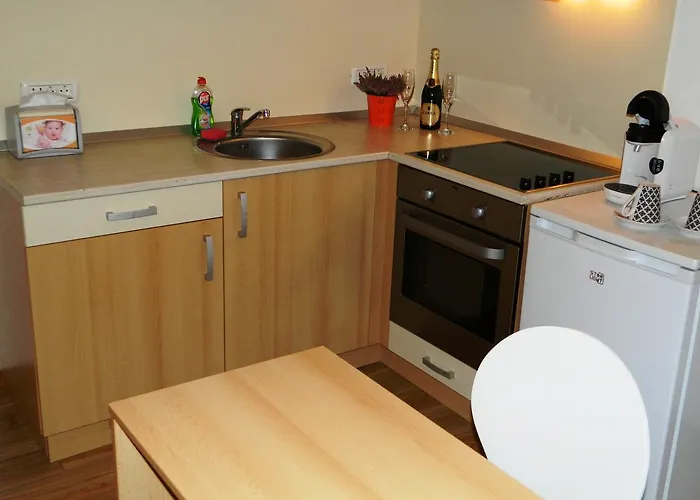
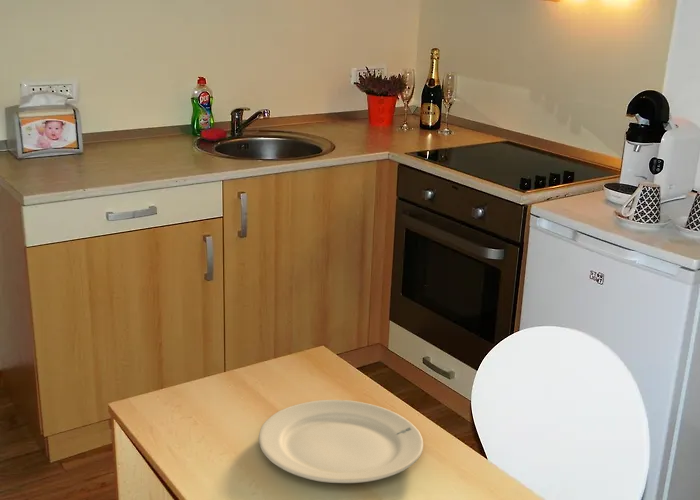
+ chinaware (340, 443)
